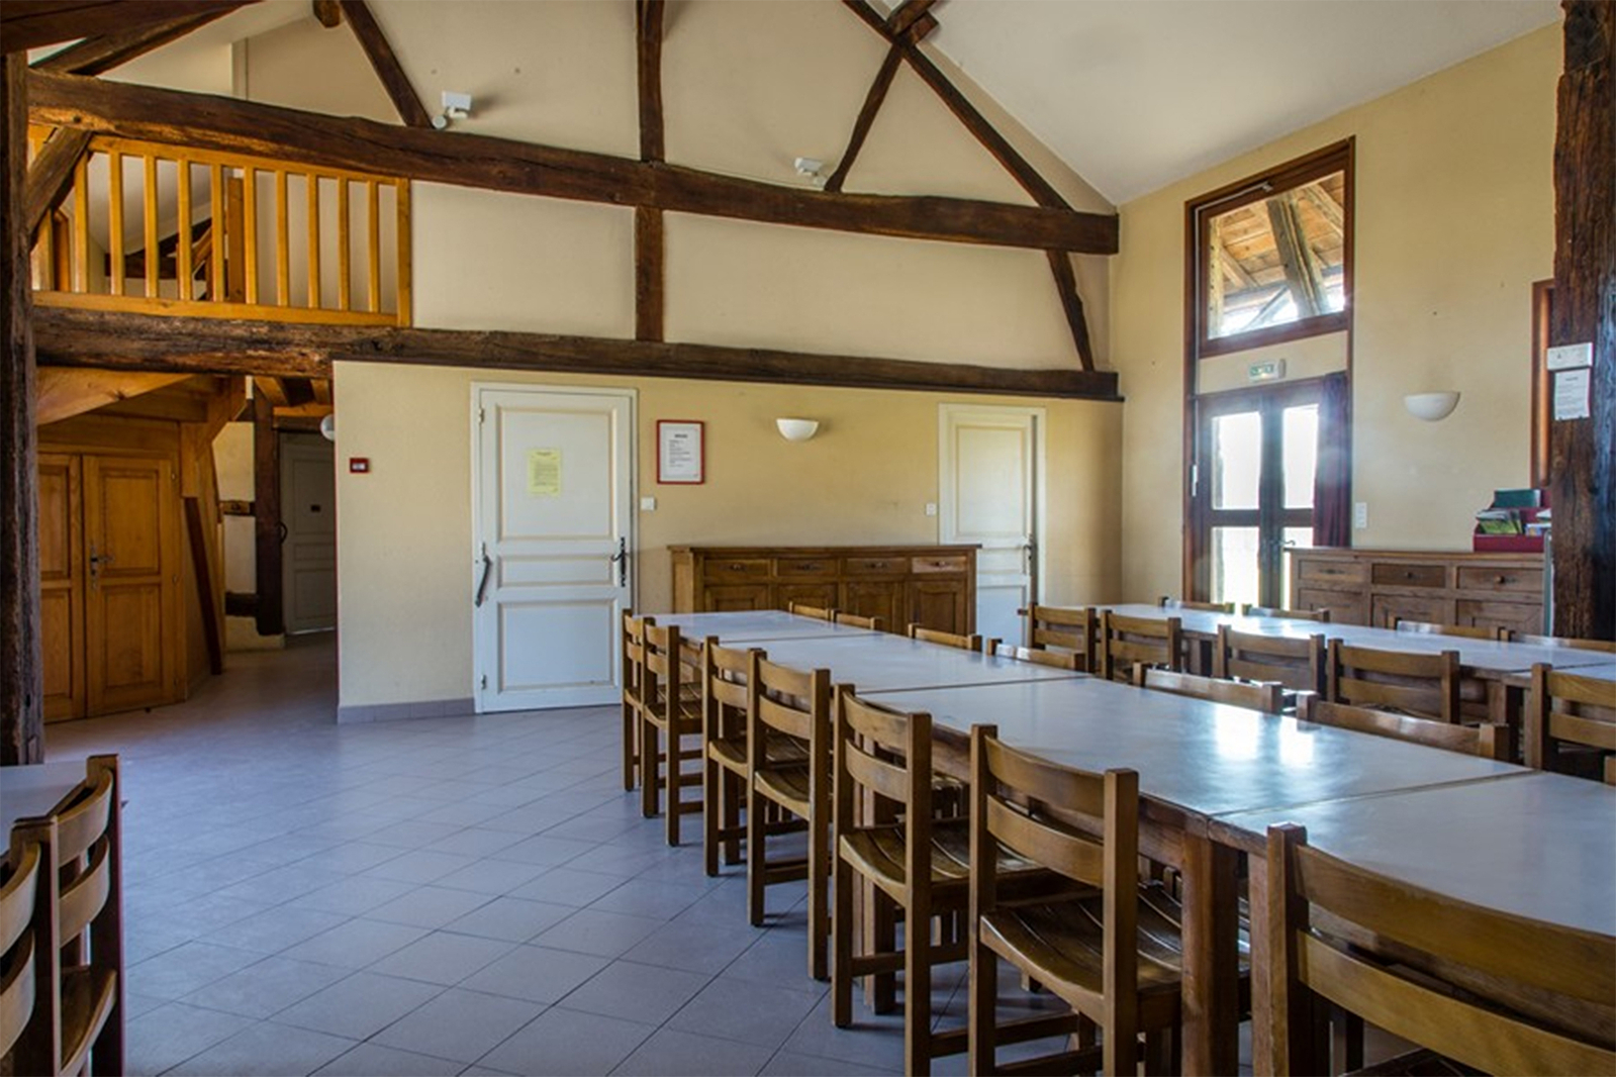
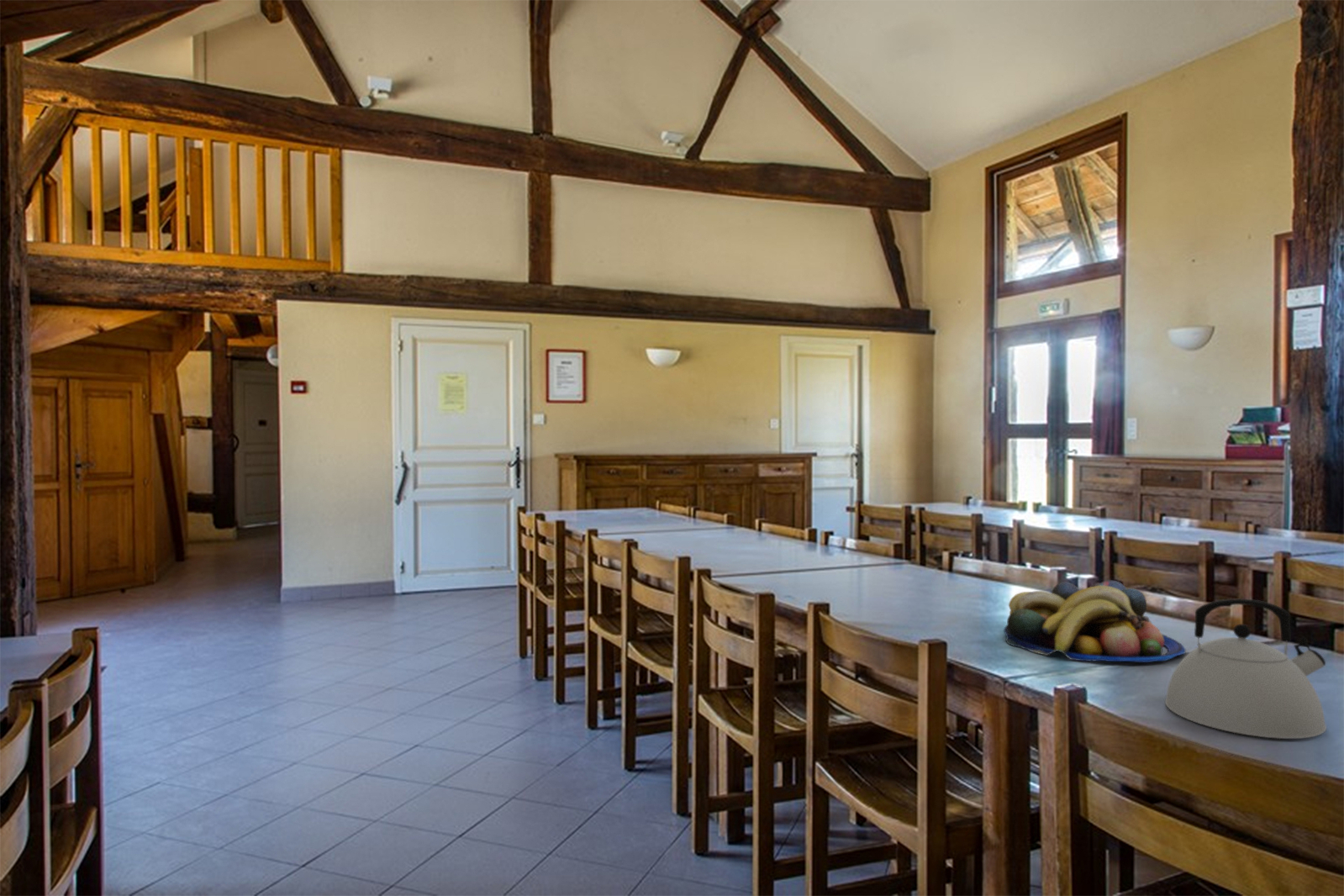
+ fruit bowl (1090, 613)
+ kettle (1245, 656)
